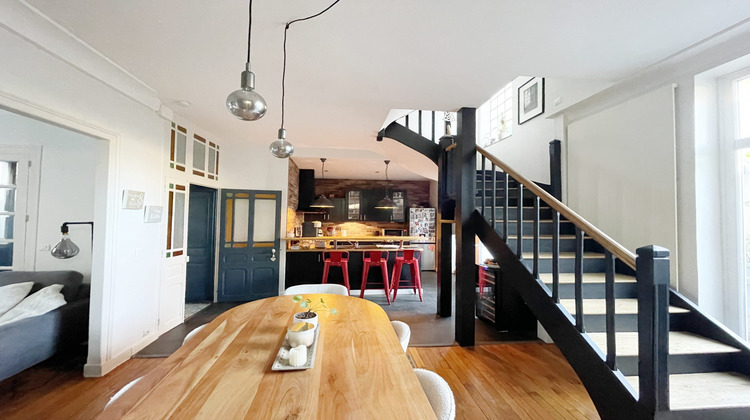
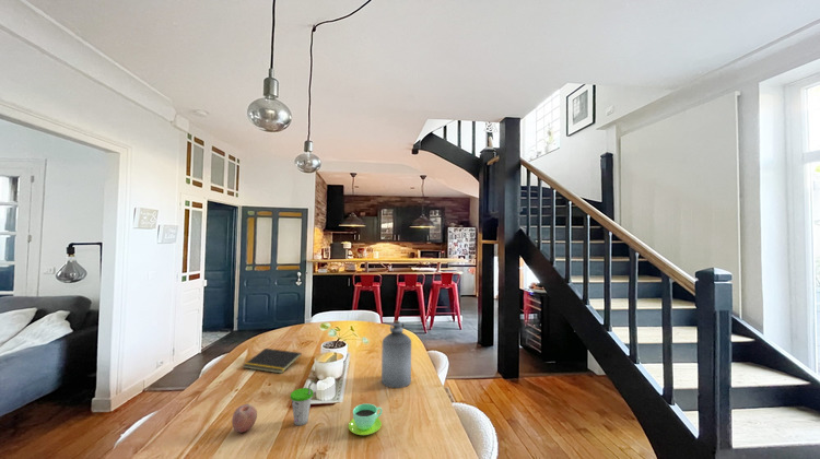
+ notepad (272, 360)
+ cup (365, 419)
+ fruit (244, 417)
+ cup (302, 400)
+ bottle (396, 351)
